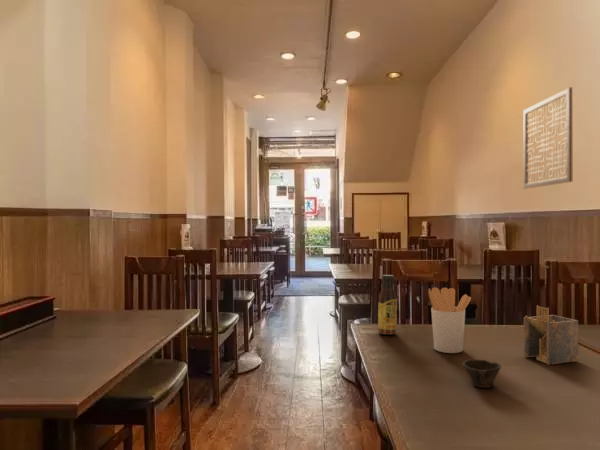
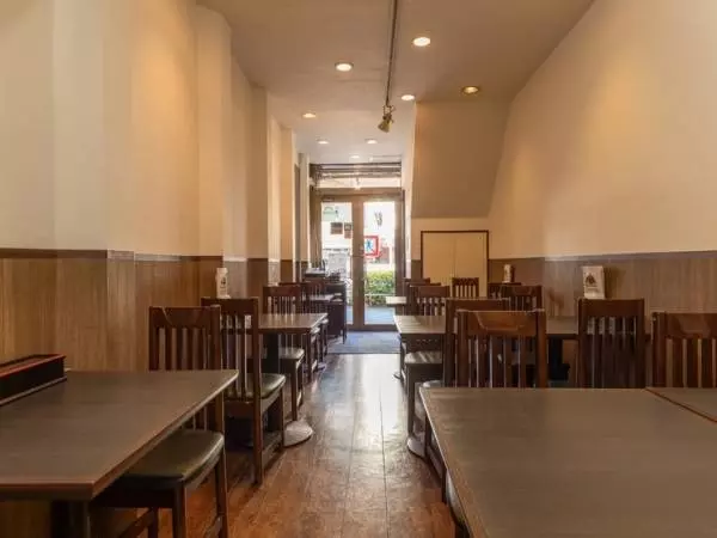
- cup (481, 374)
- utensil holder (446, 317)
- sauce bottle (387, 304)
- napkin holder (550, 331)
- wall art (545, 140)
